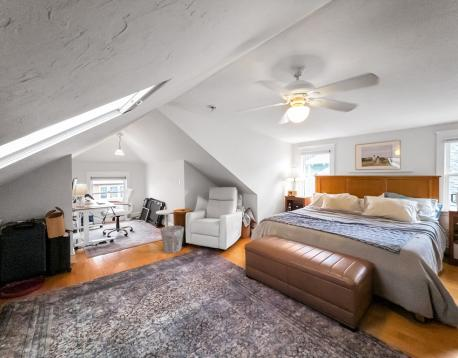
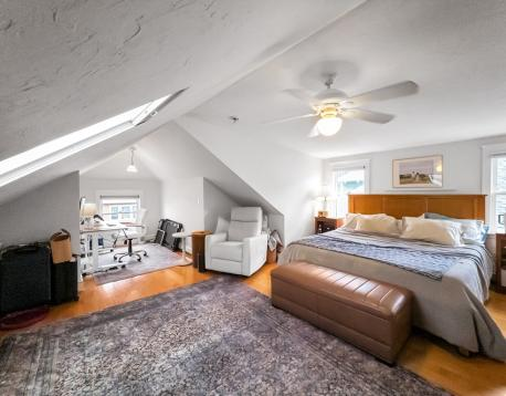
- waste bin (172, 239)
